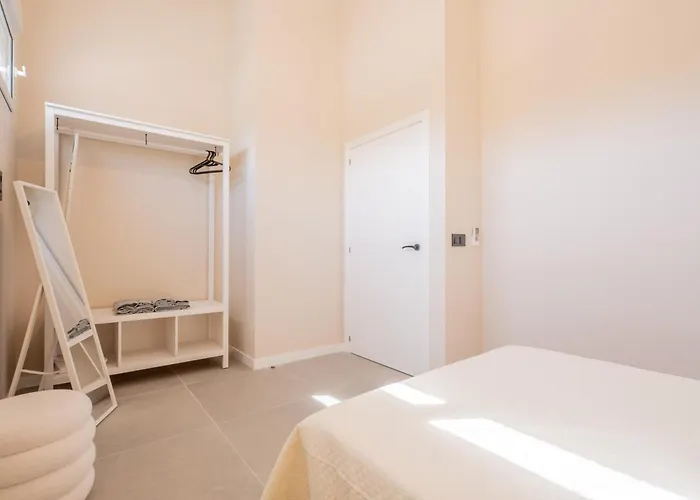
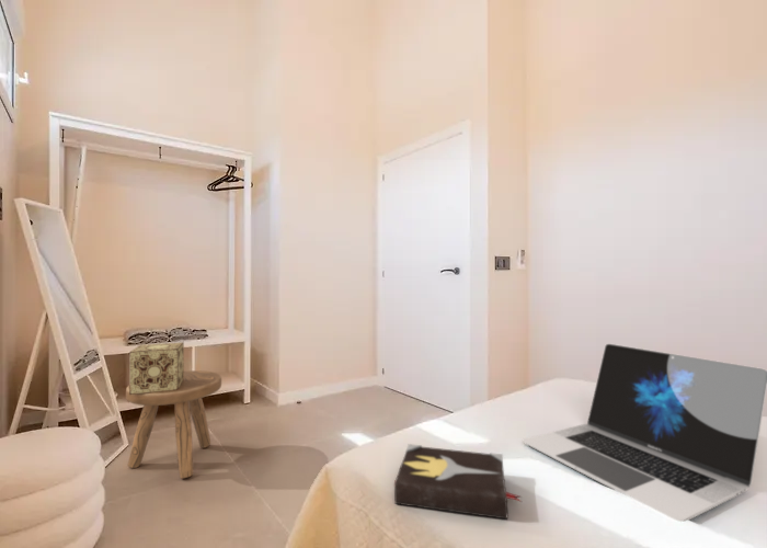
+ decorative box (158, 366)
+ stool (176, 421)
+ hardback book (451, 476)
+ laptop (633, 410)
